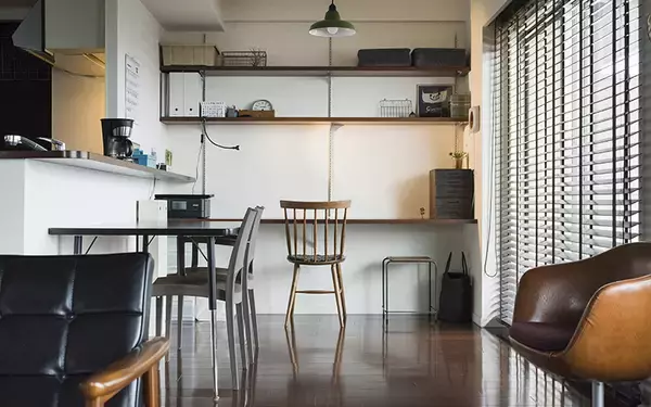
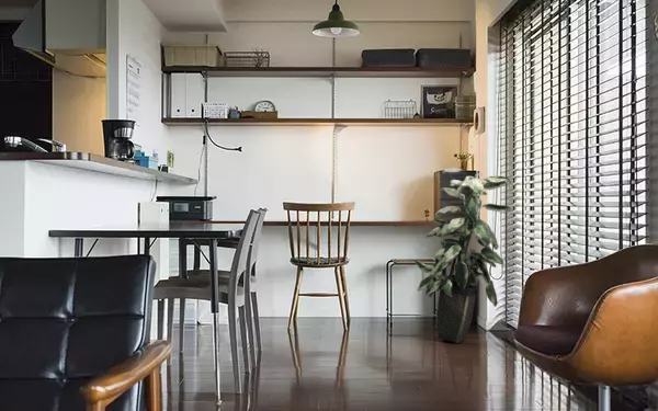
+ indoor plant (462, 253)
